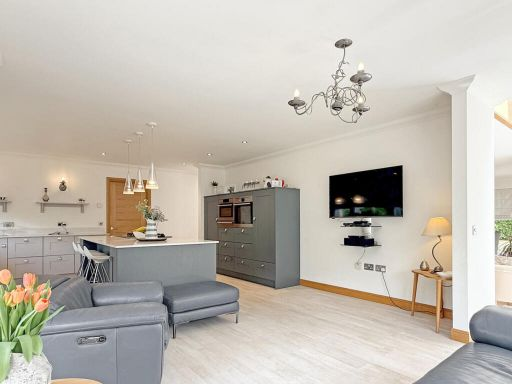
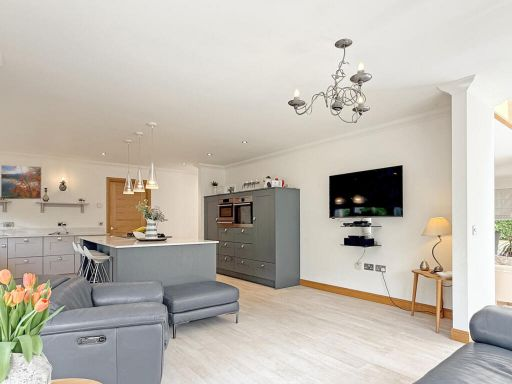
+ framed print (21, 182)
